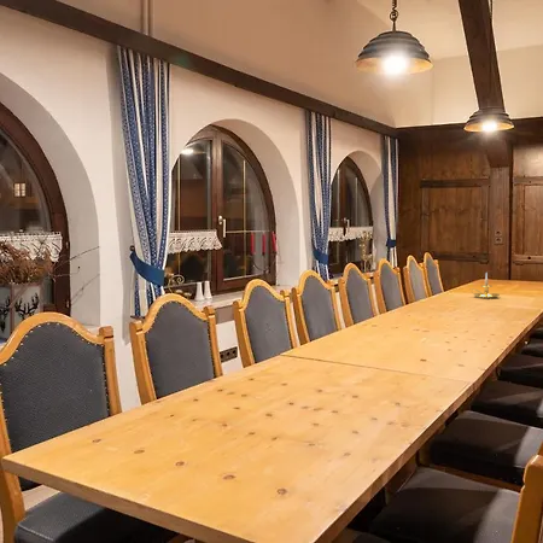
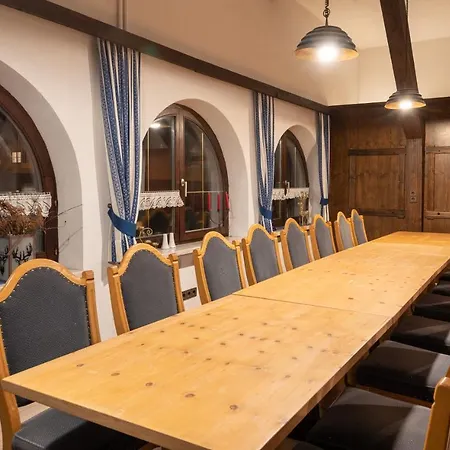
- candle holder (484, 285)
